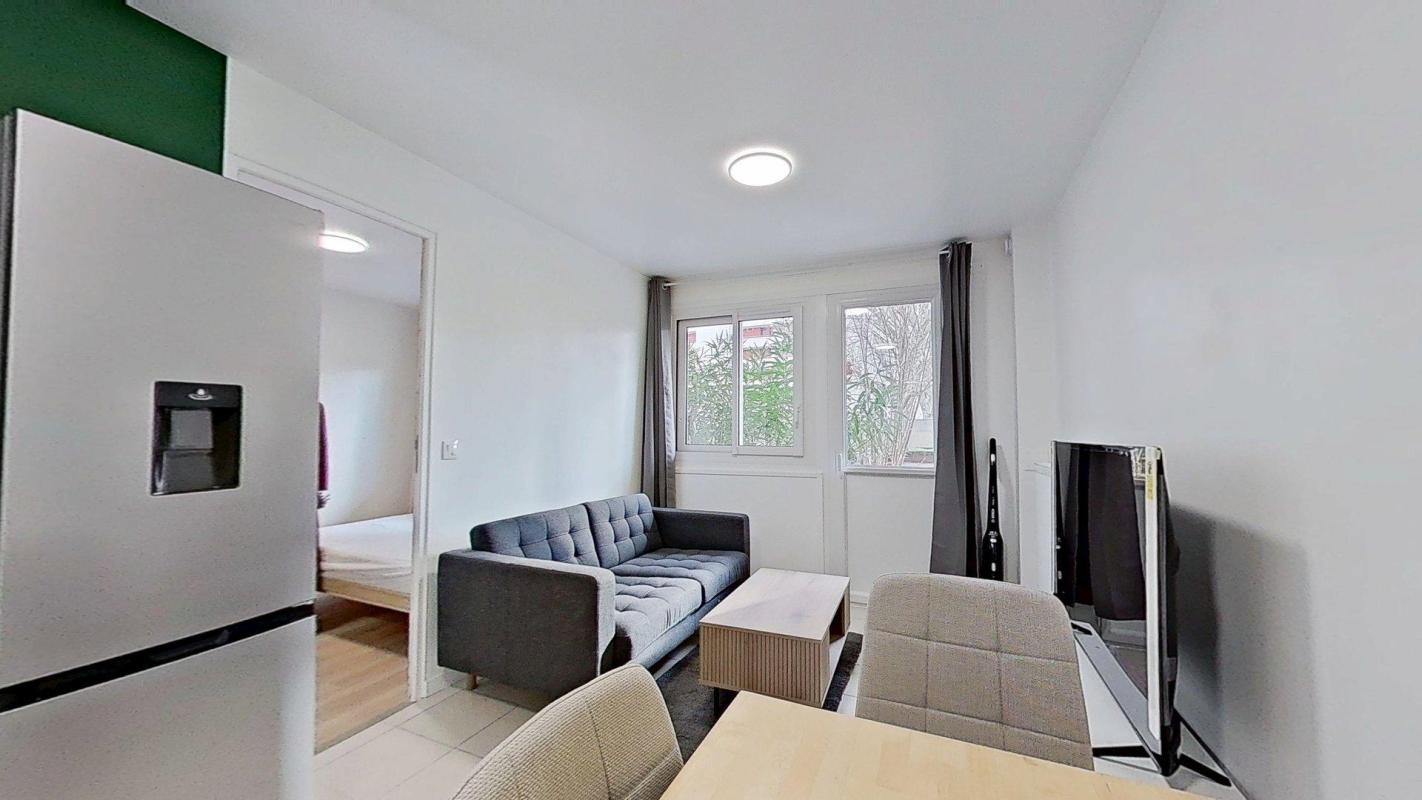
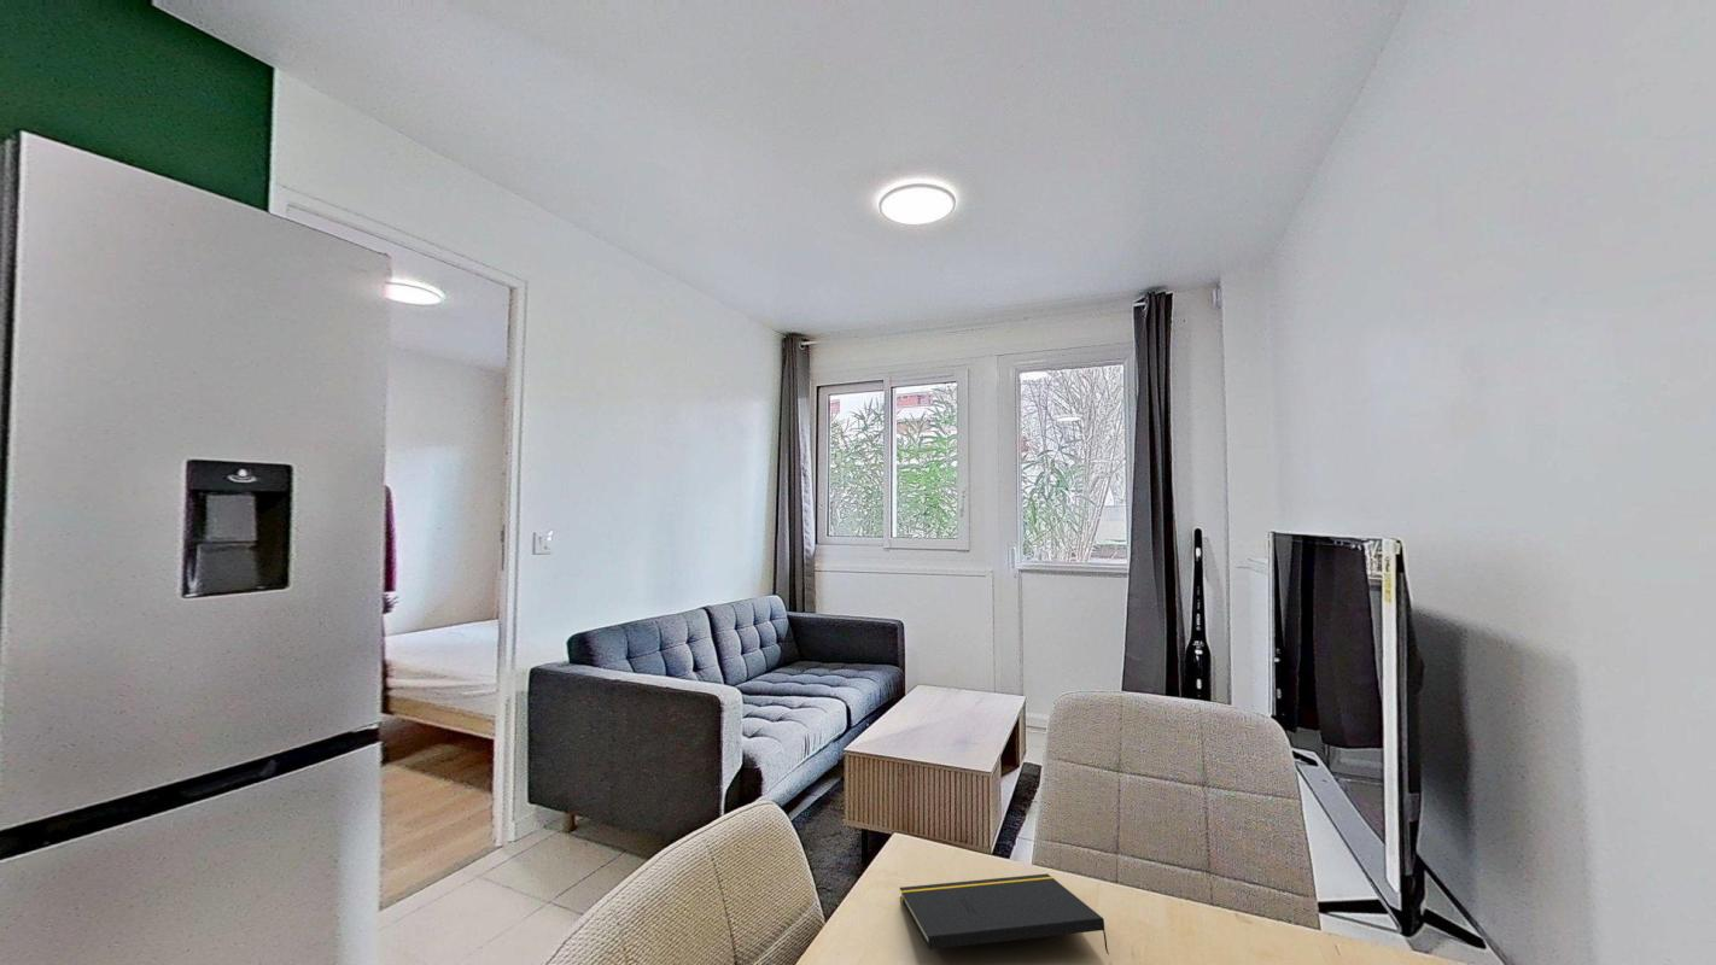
+ notepad (994, 907)
